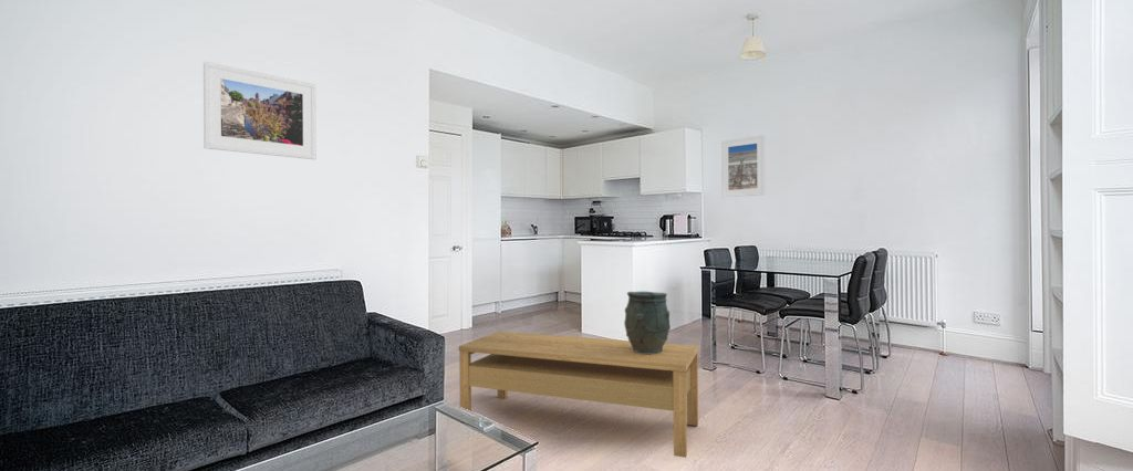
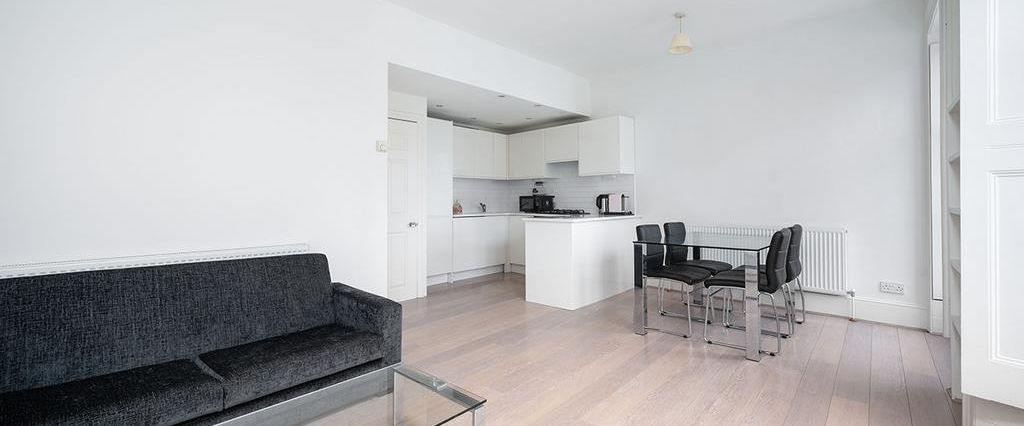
- vase (646, 321)
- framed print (263, 114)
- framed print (742, 167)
- coffee table (578, 384)
